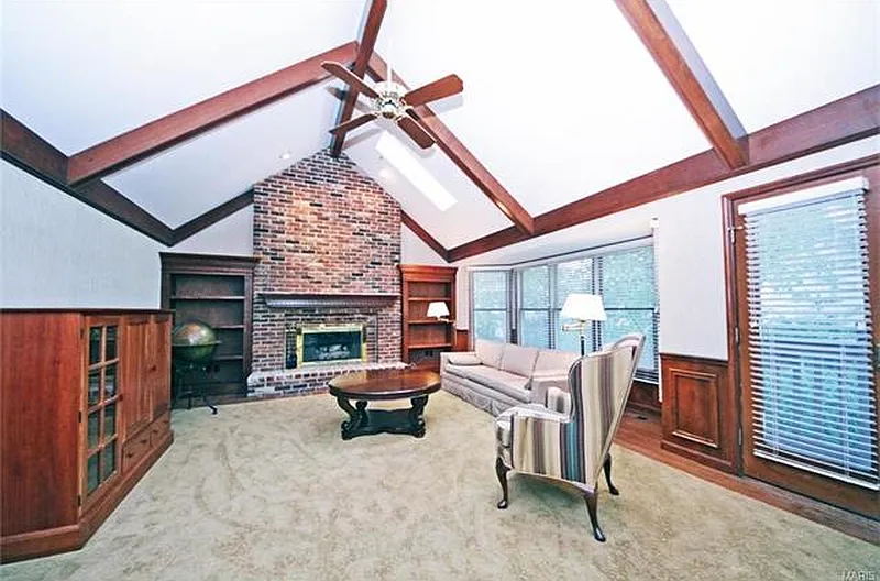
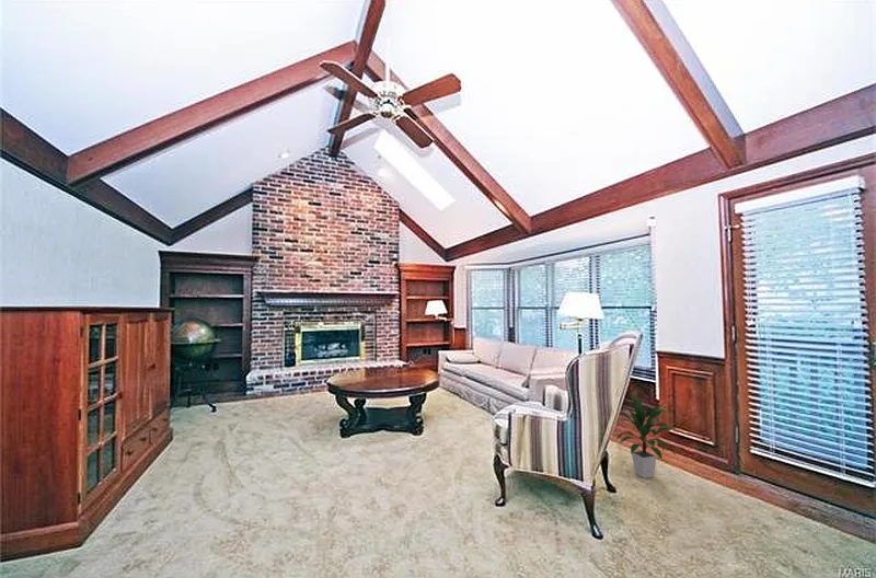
+ indoor plant (646, 435)
